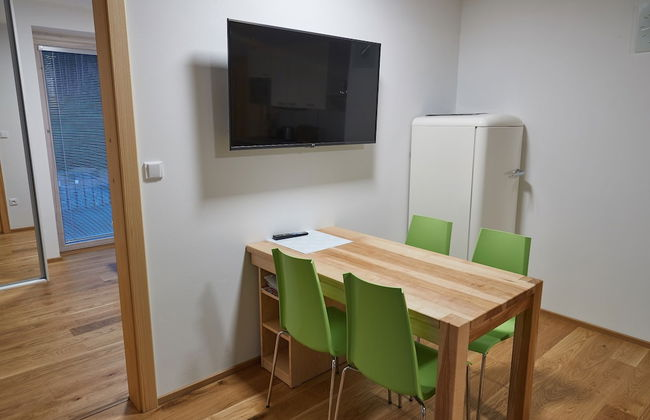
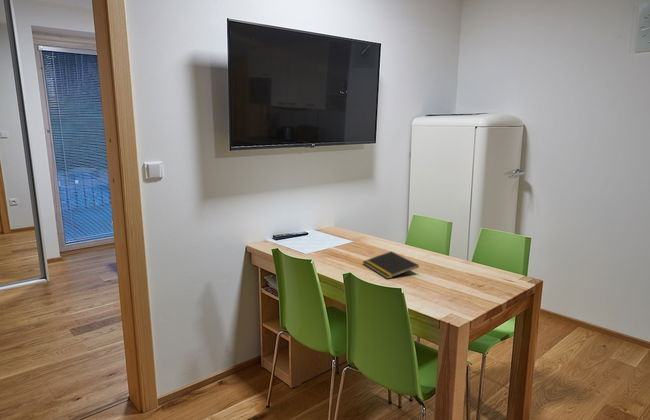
+ notepad (389, 264)
